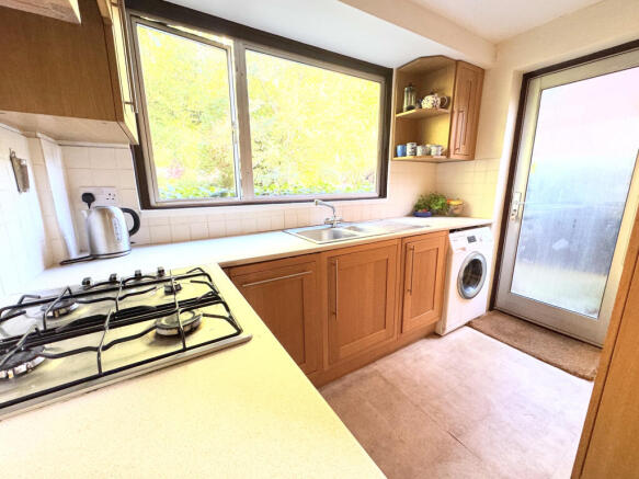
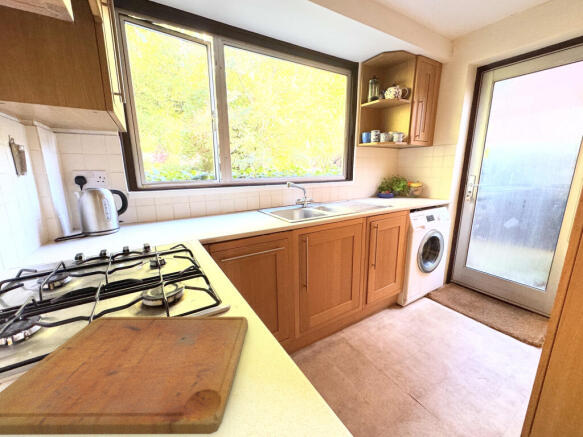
+ cutting board (142, 360)
